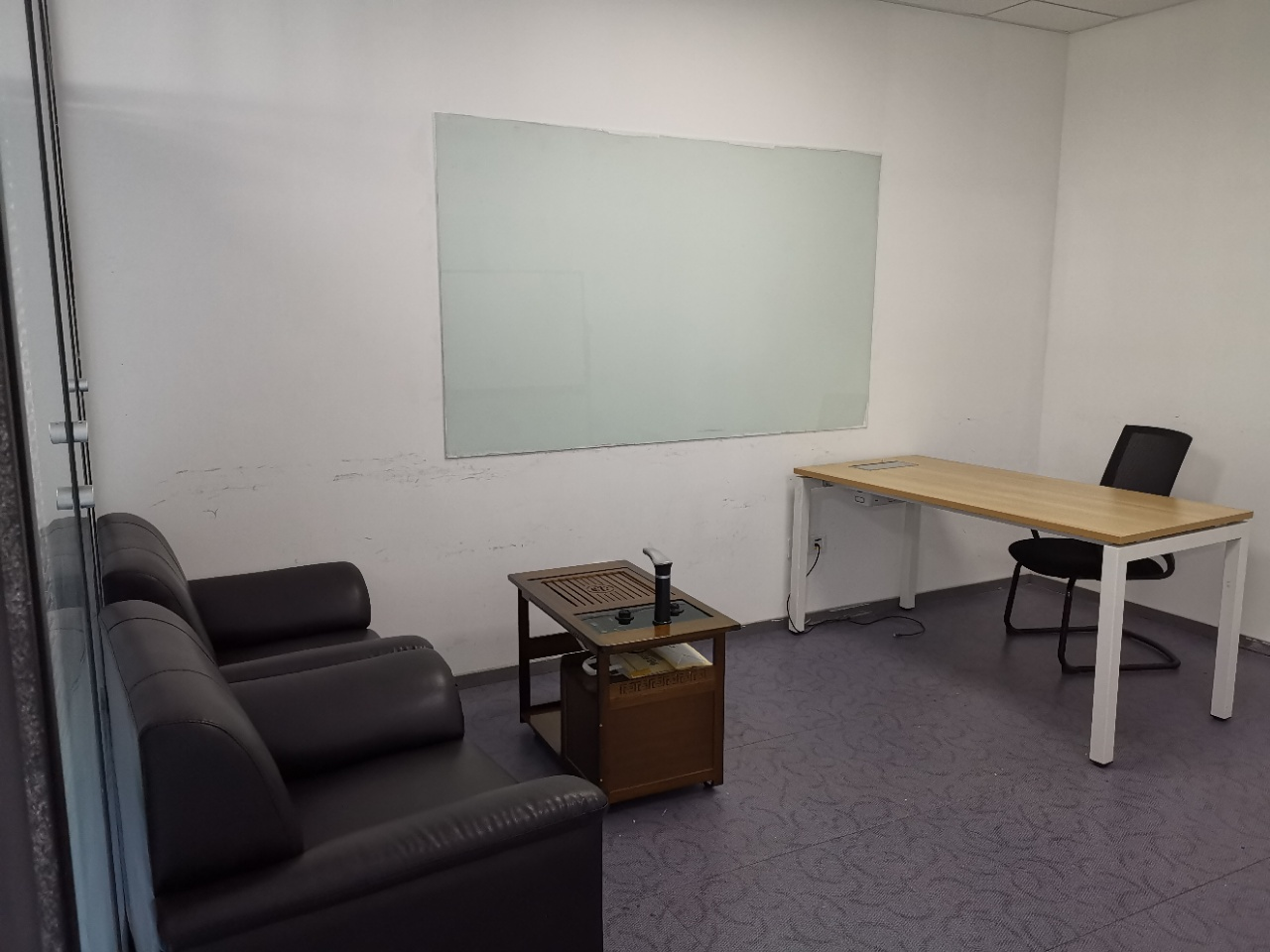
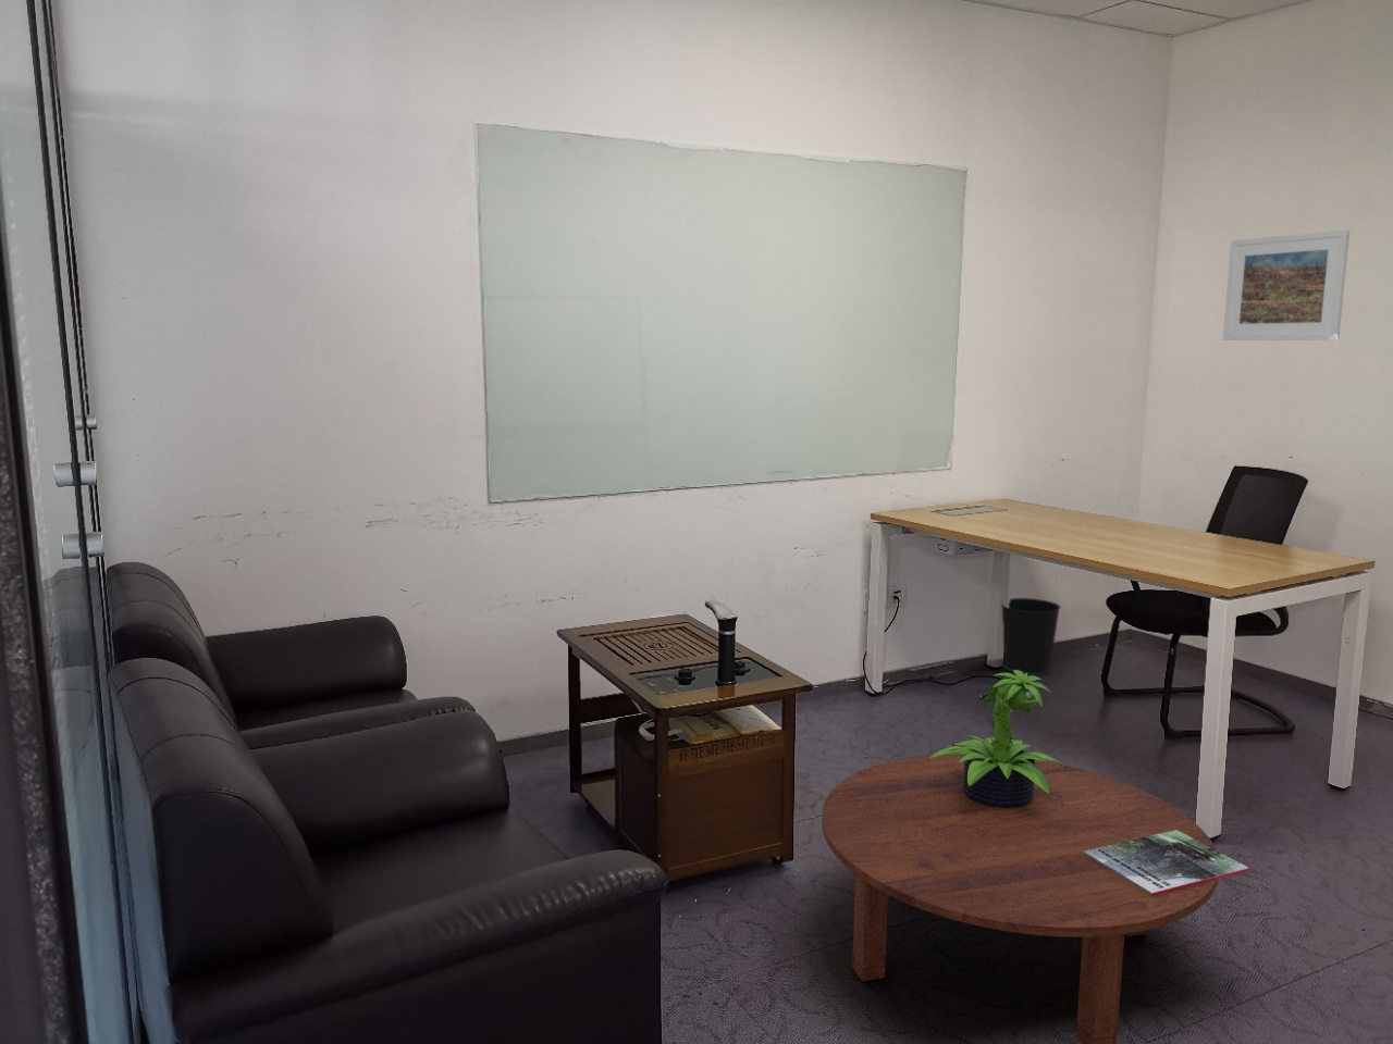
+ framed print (1282, 287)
+ wastebasket (1029, 636)
+ magazine (1165, 859)
+ coffee table (1007, 888)
+ potted plant (999, 730)
